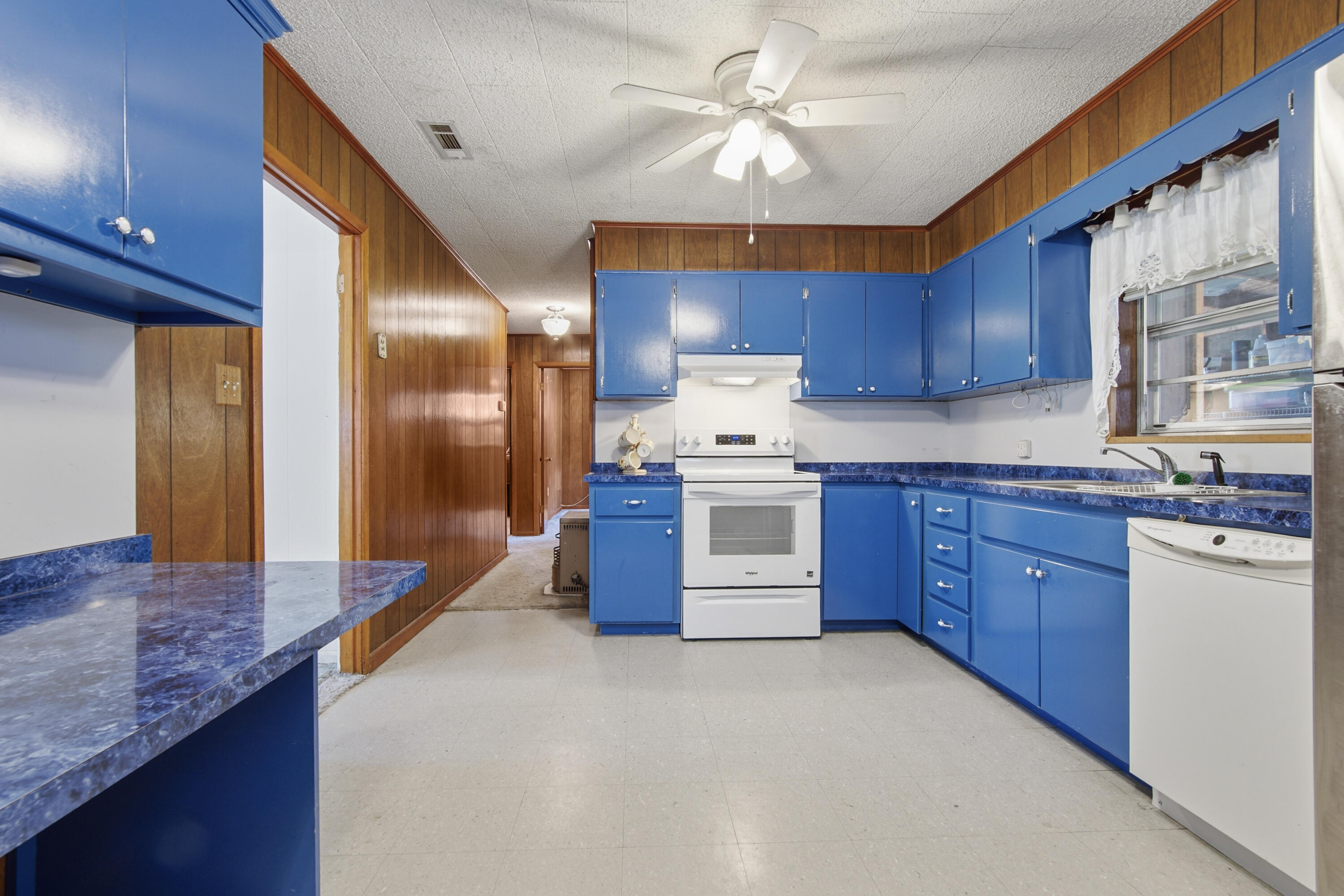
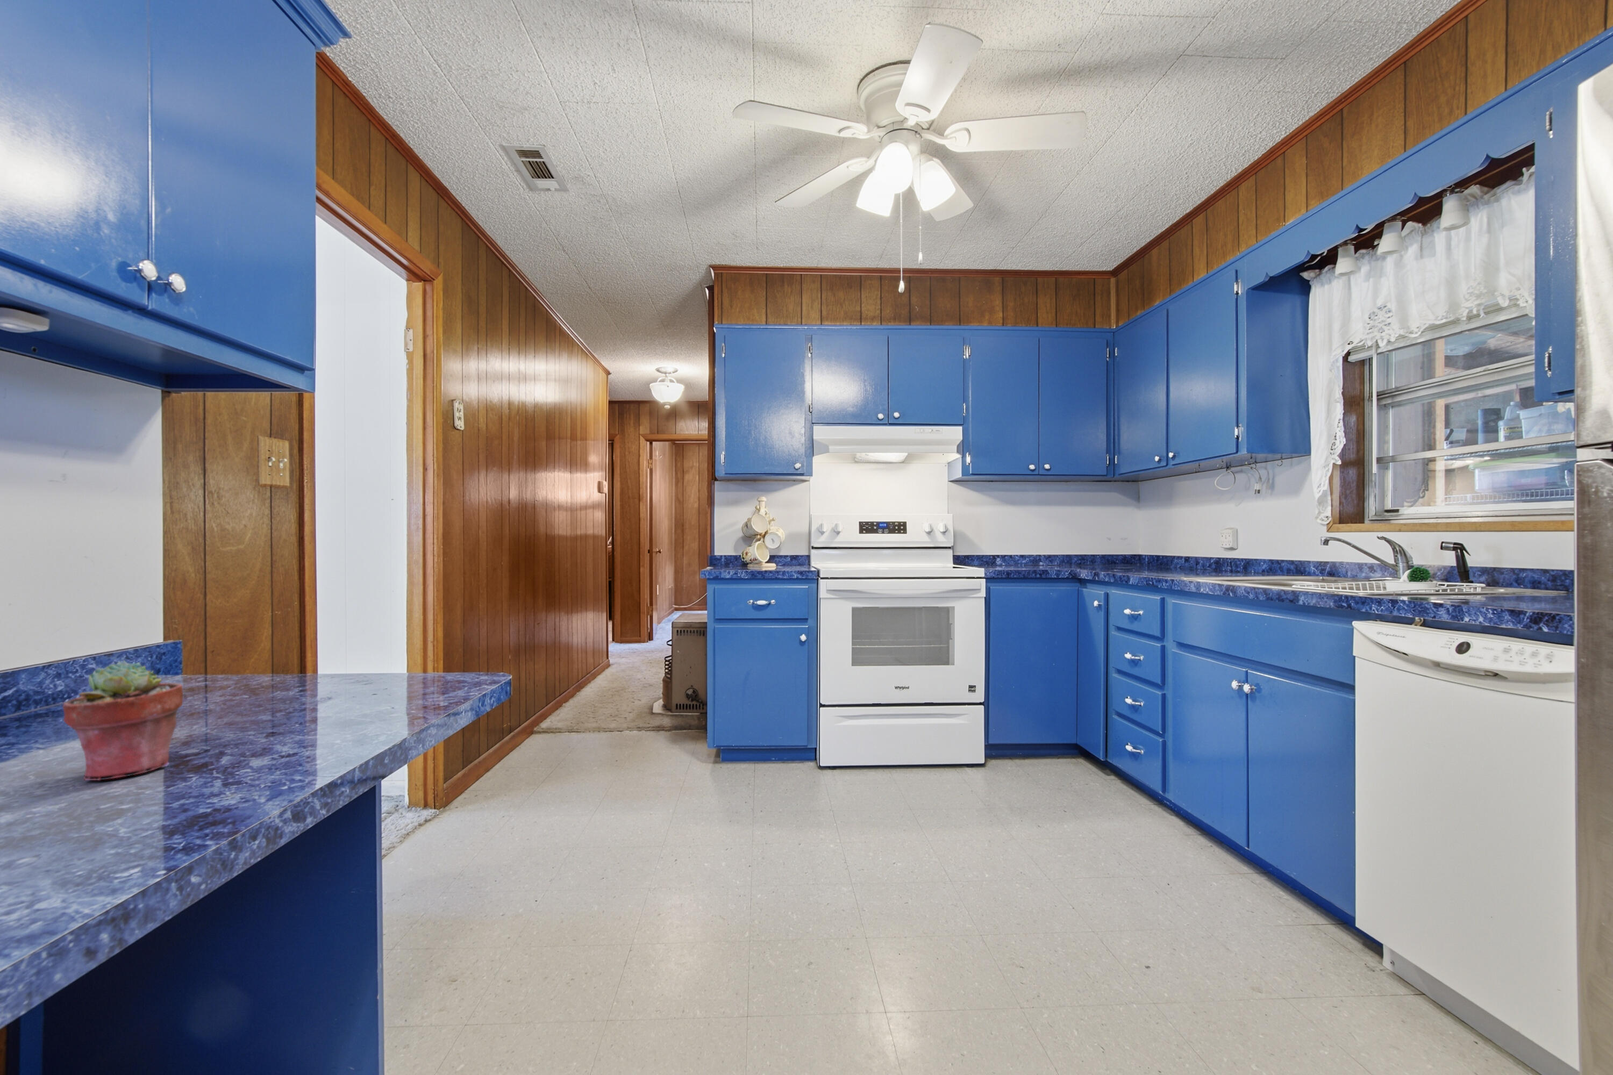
+ potted succulent (126, 715)
